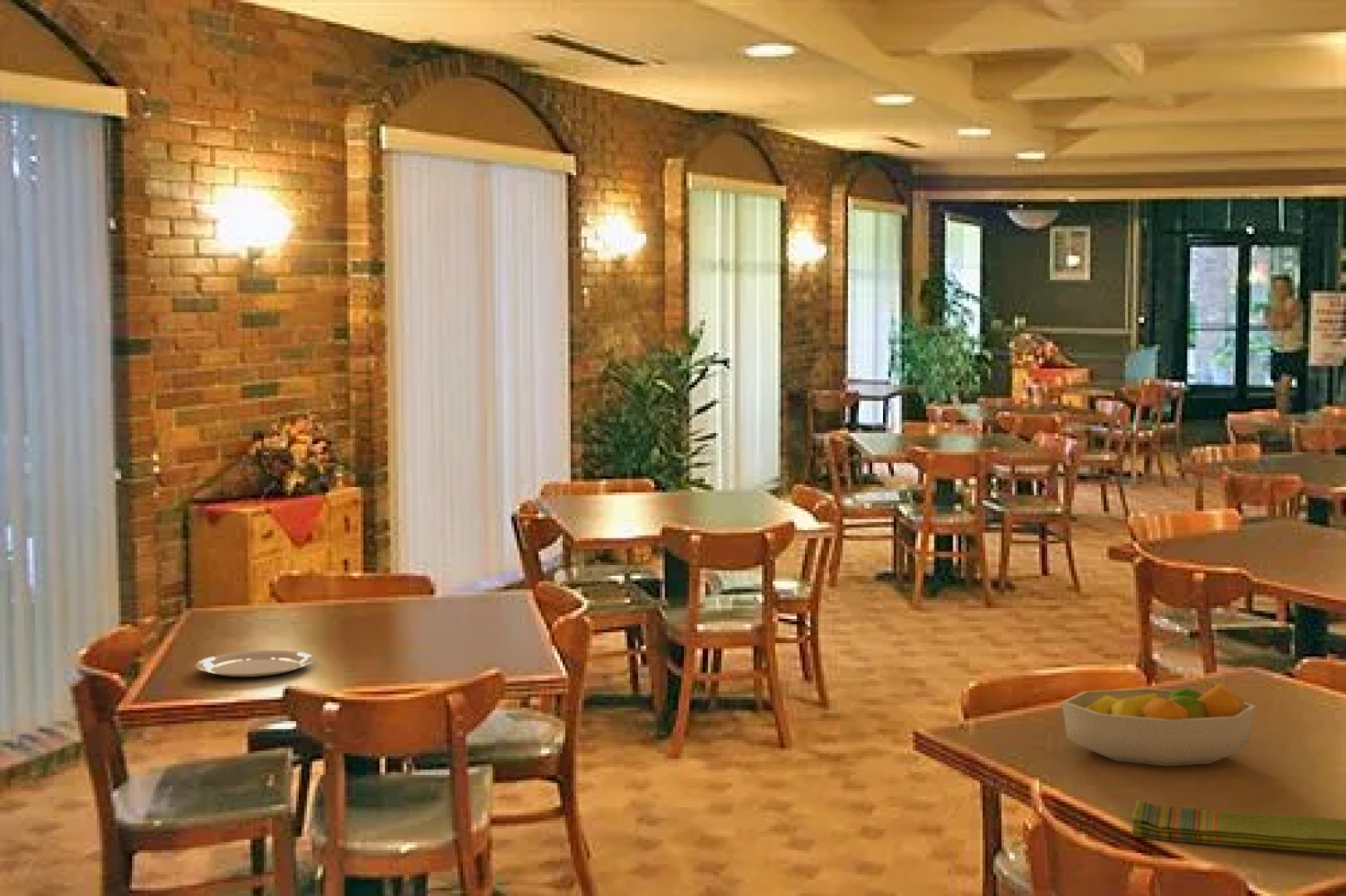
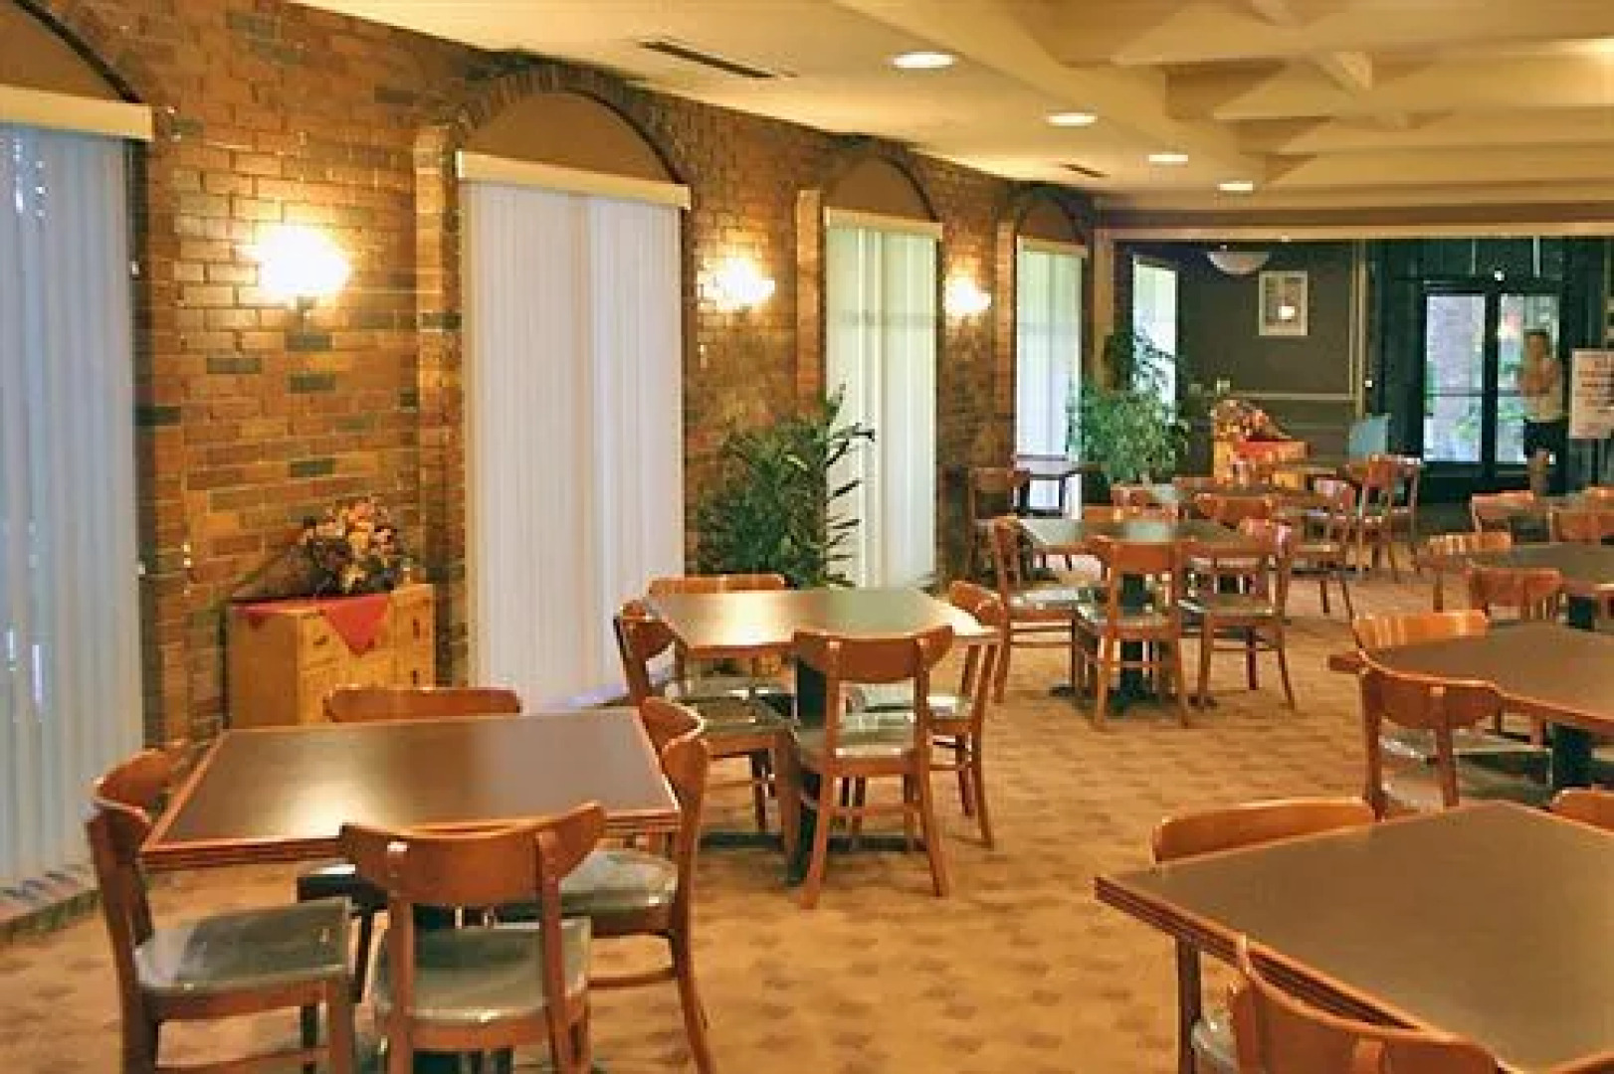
- fruit bowl (1158, 717)
- dish towel (1249, 824)
- plate (256, 665)
